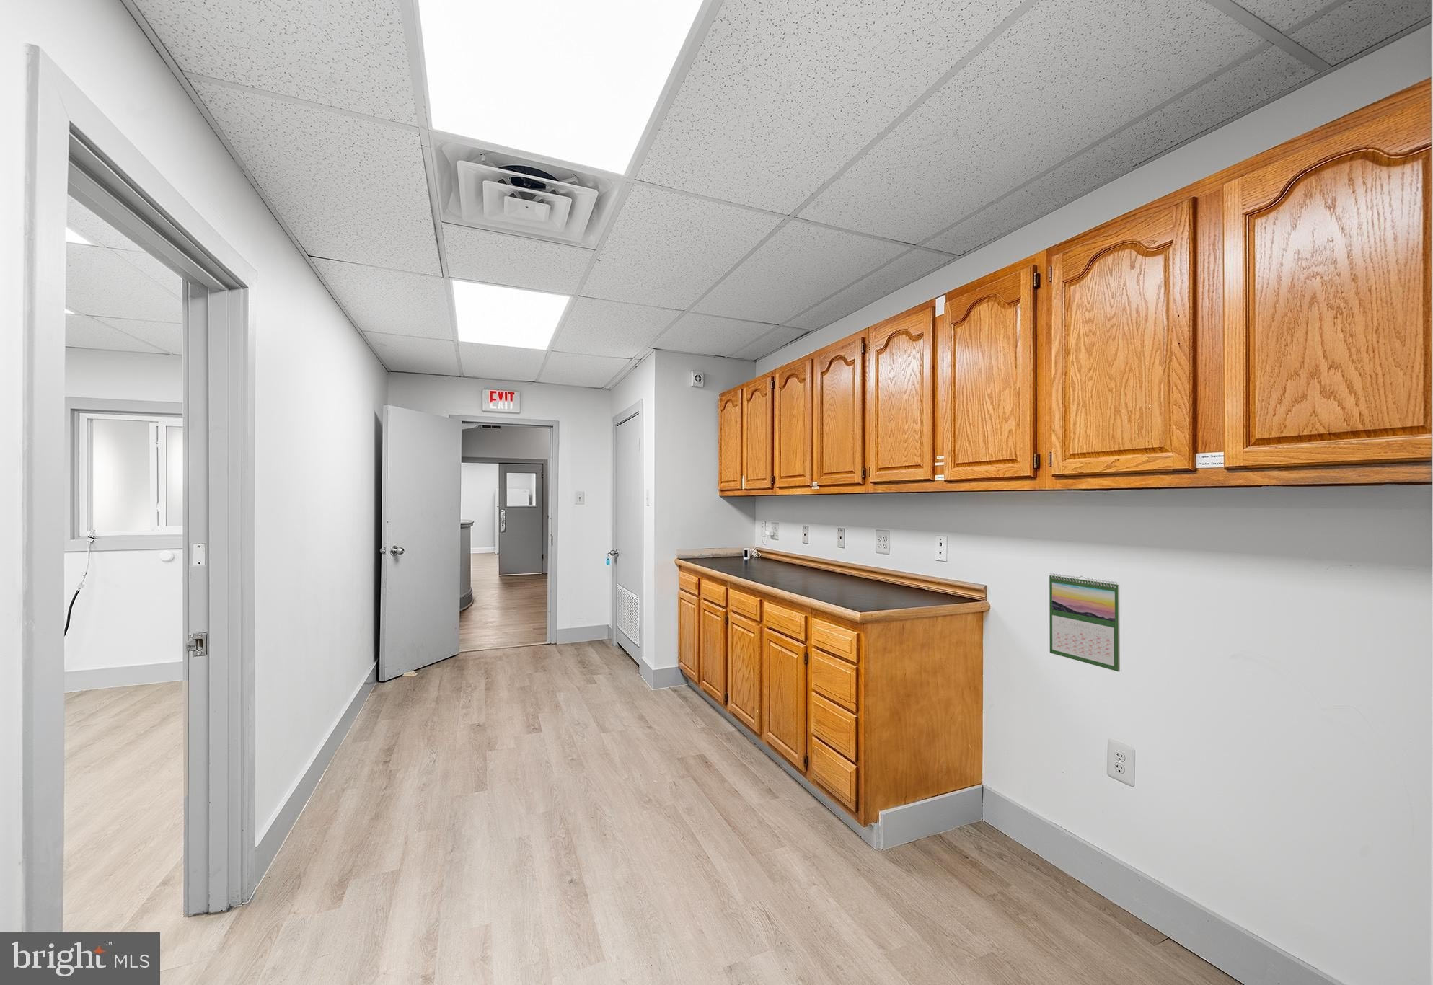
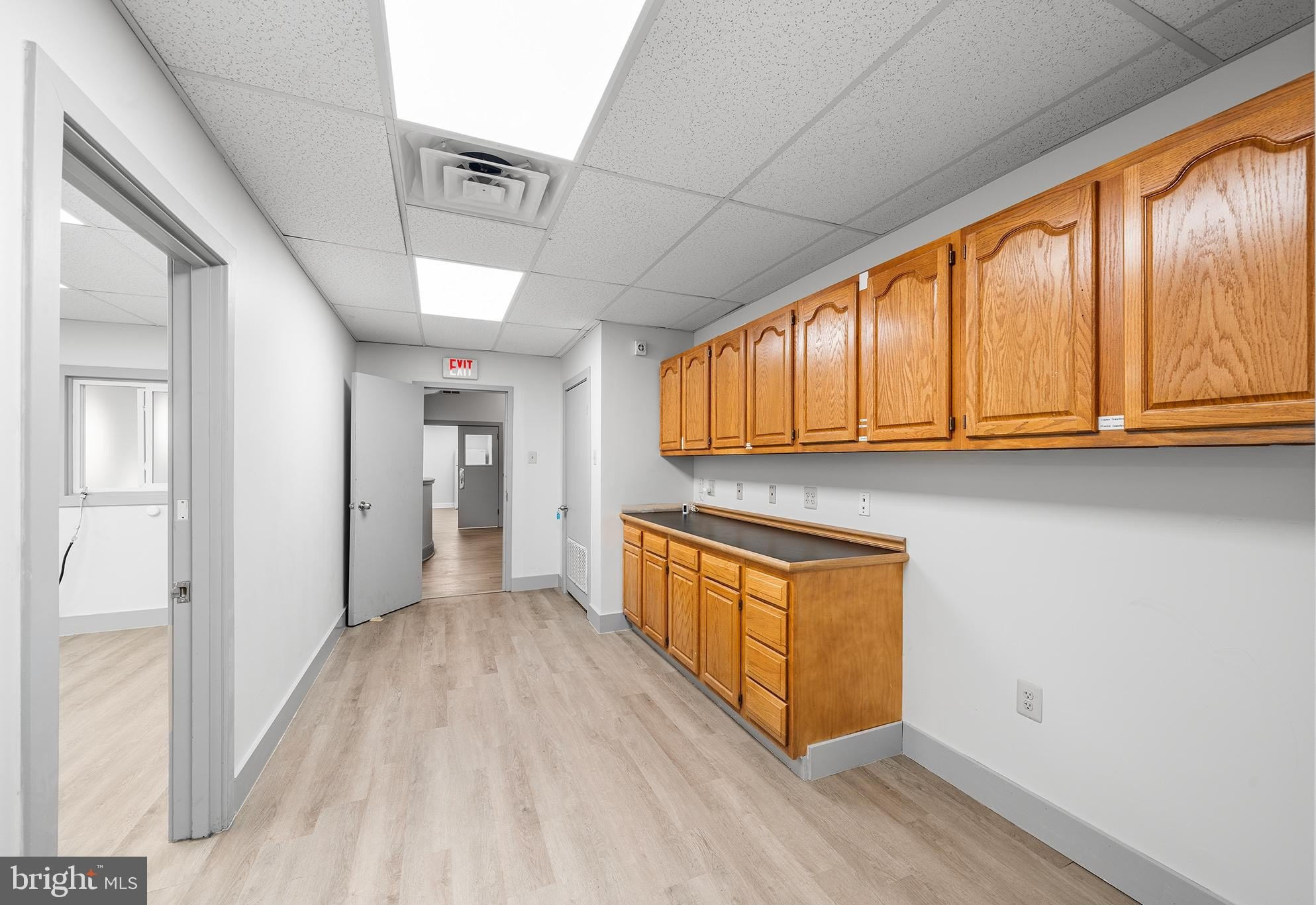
- calendar (1082, 618)
